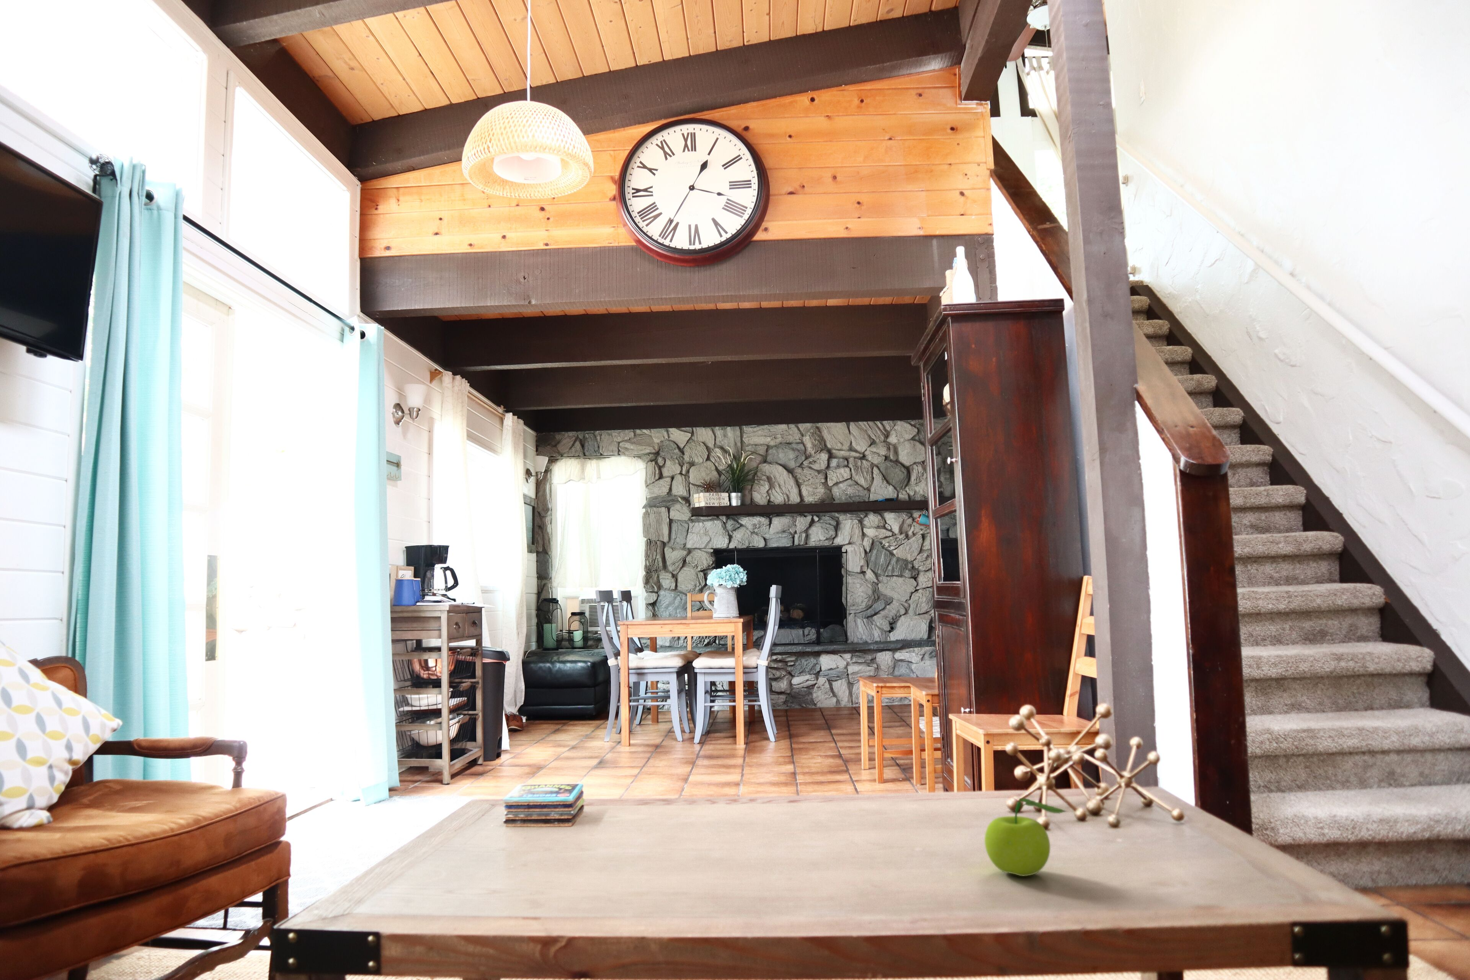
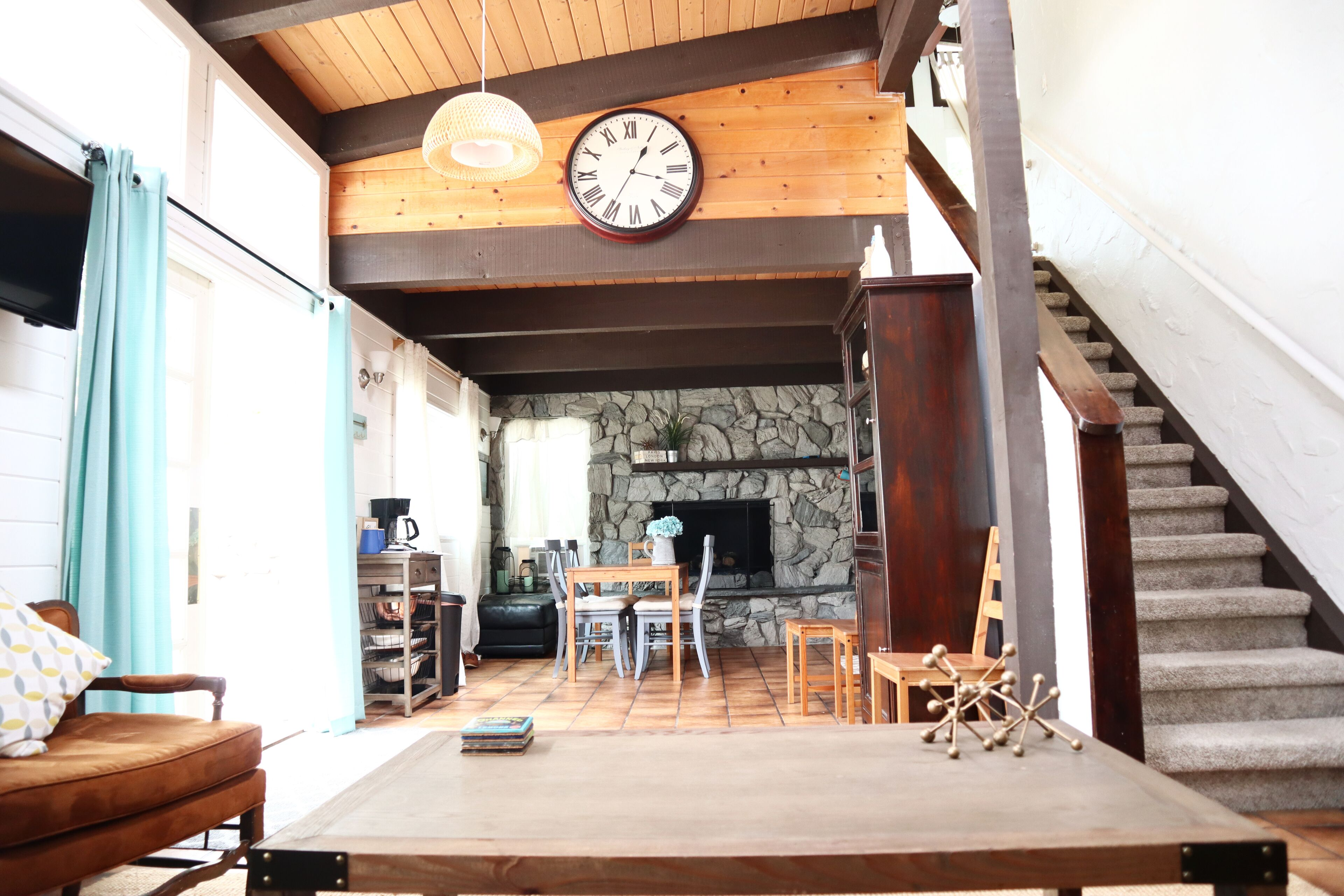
- fruit (1028, 836)
